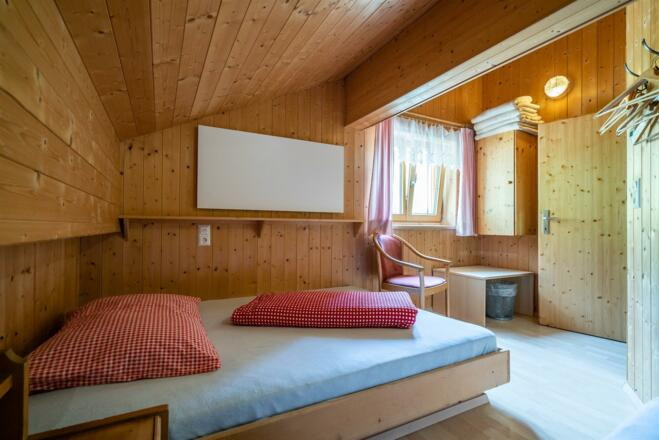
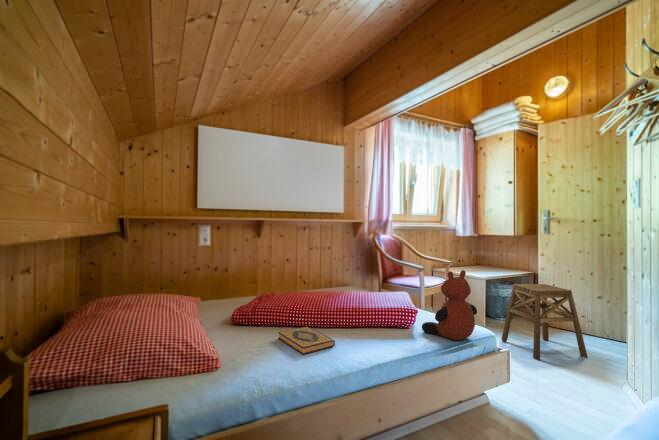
+ teddy bear (448, 302)
+ stool (541, 317)
+ hardback book (305, 339)
